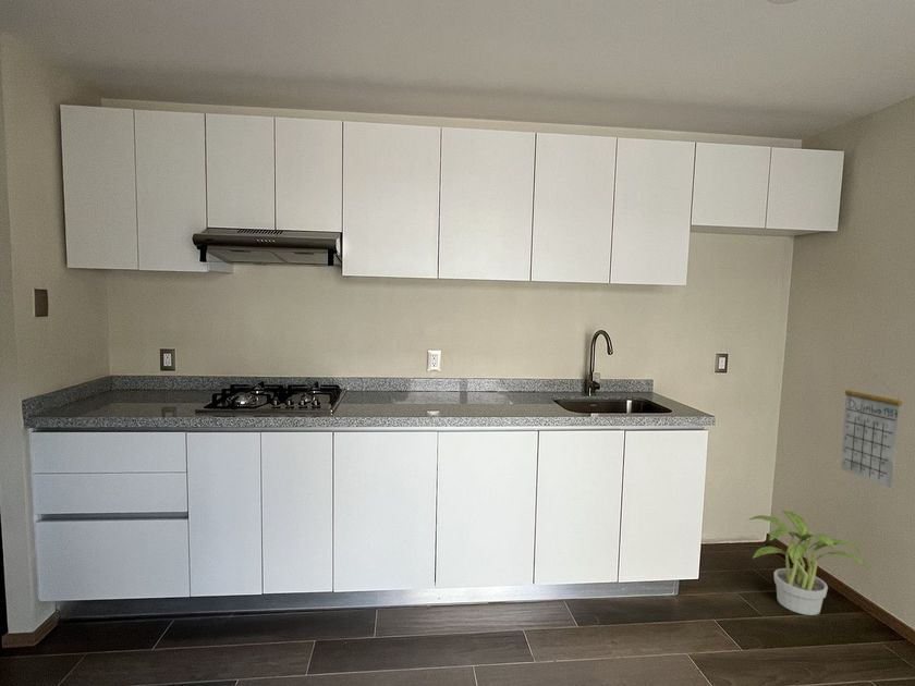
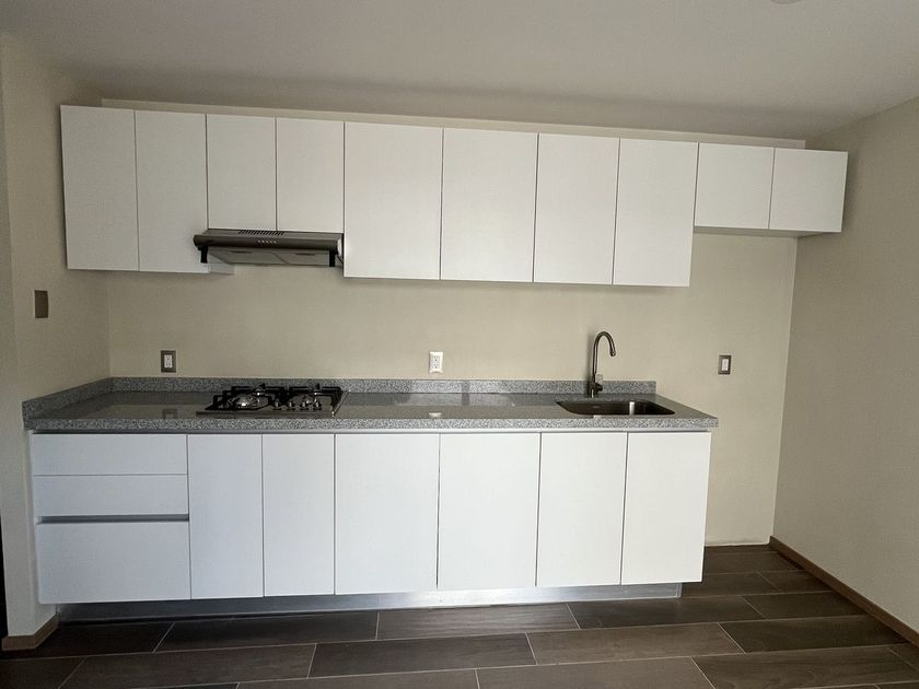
- potted plant (803, 565)
- calendar (869, 427)
